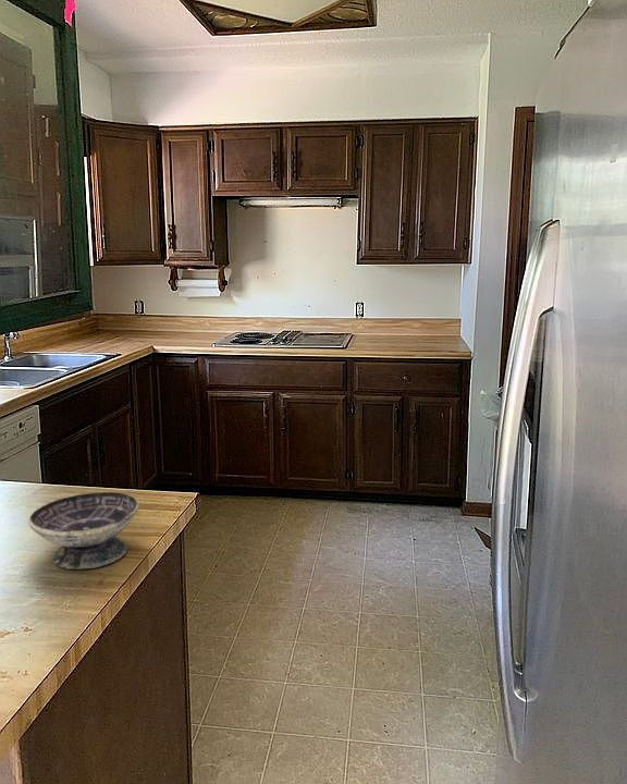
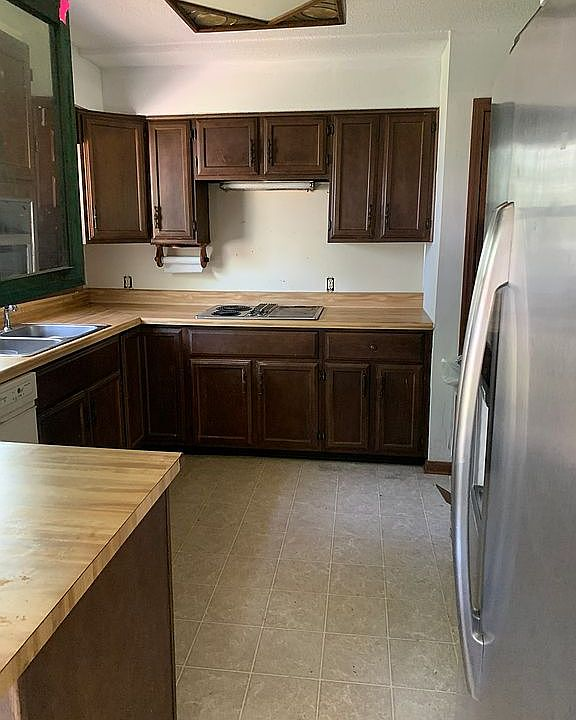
- bowl (86, 531)
